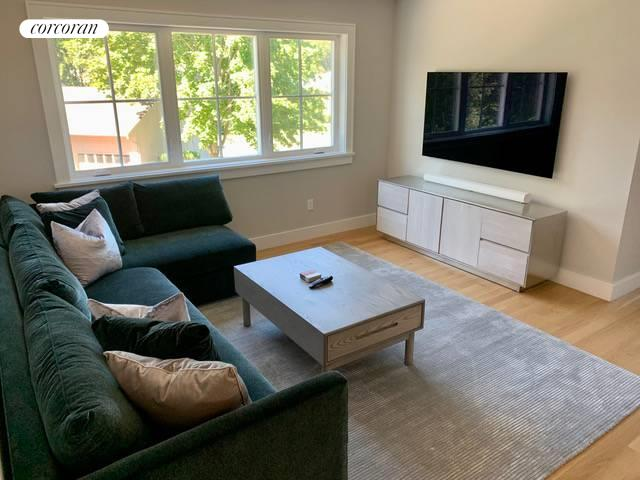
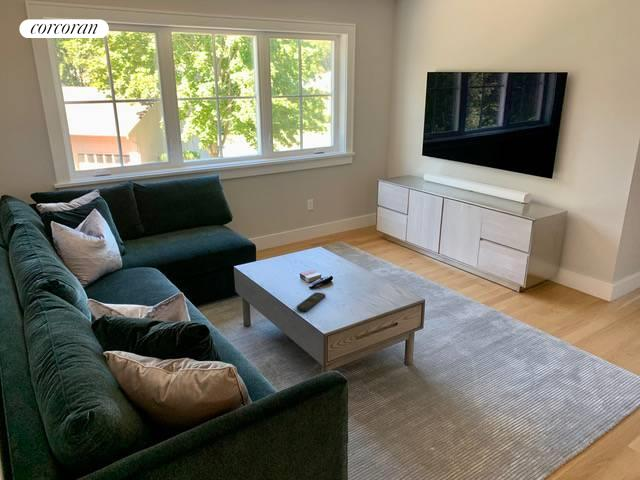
+ remote control (311, 301)
